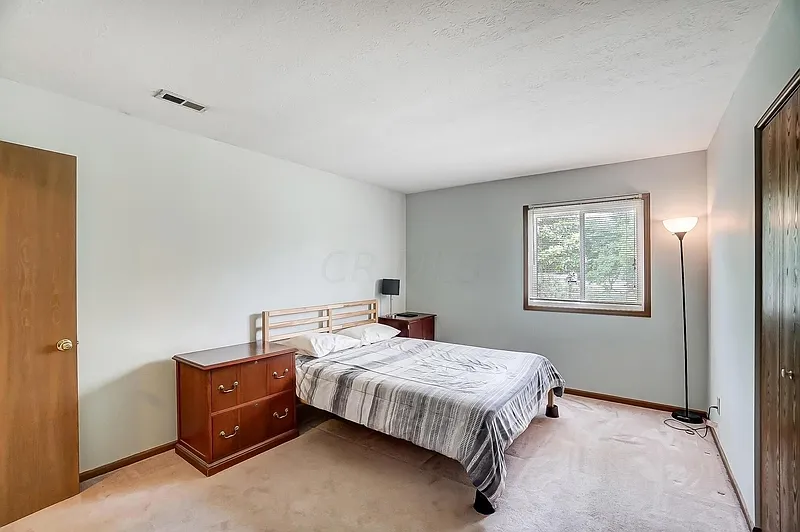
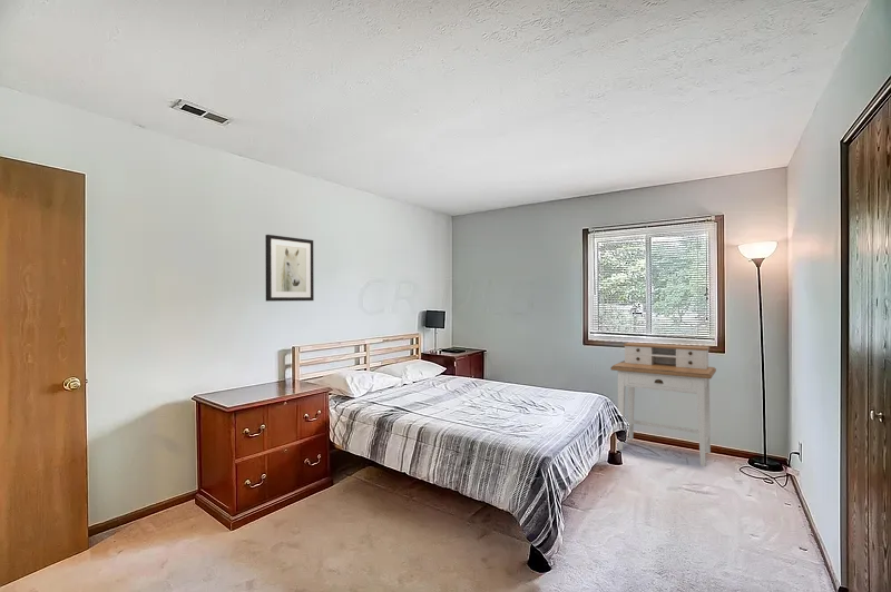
+ wall art (291, 269)
+ desk (663, 389)
